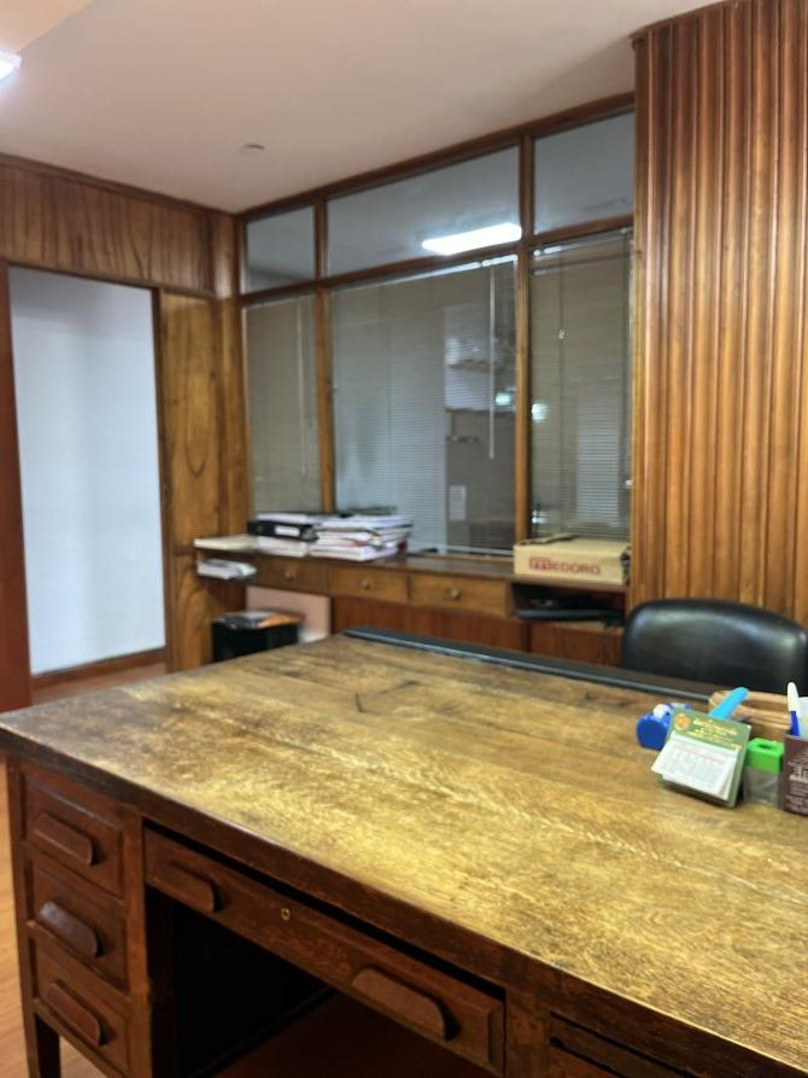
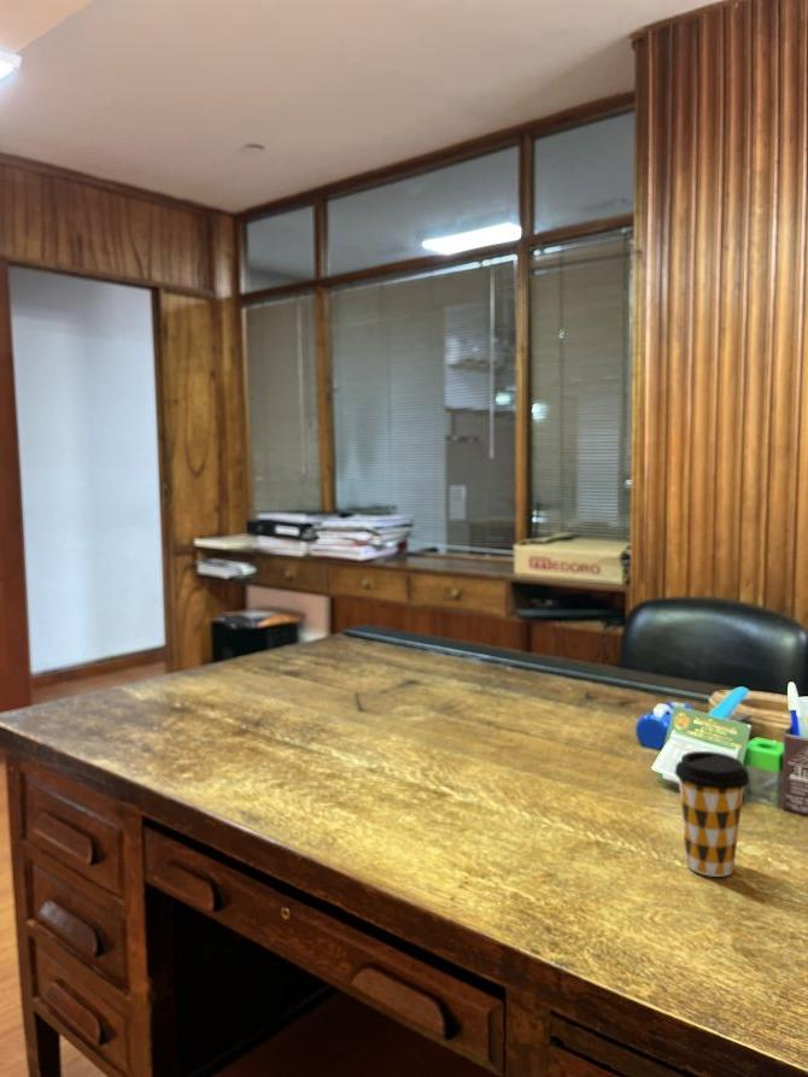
+ coffee cup (710, 813)
